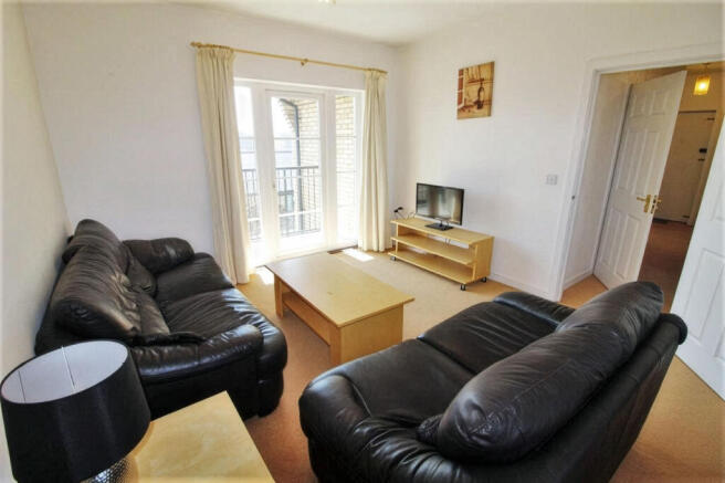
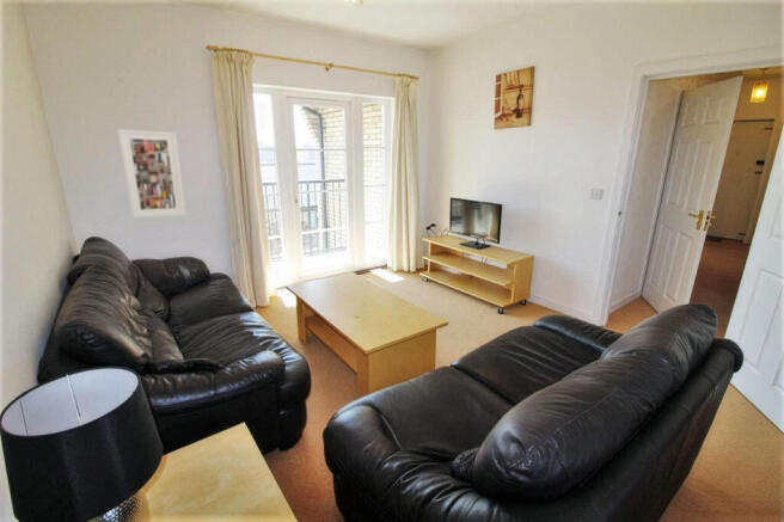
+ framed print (153, 174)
